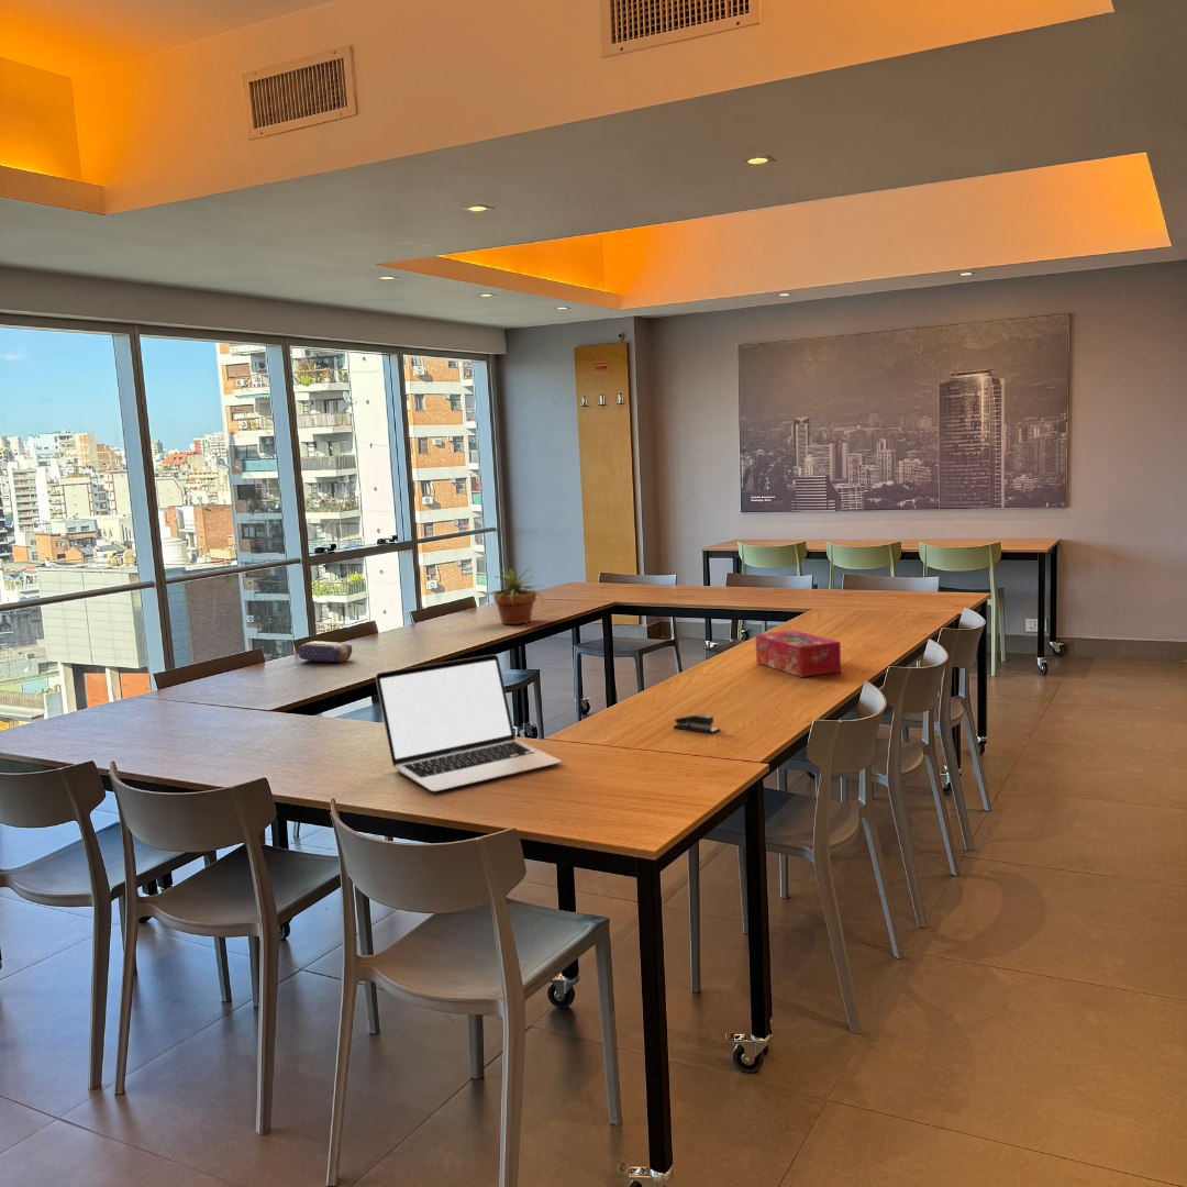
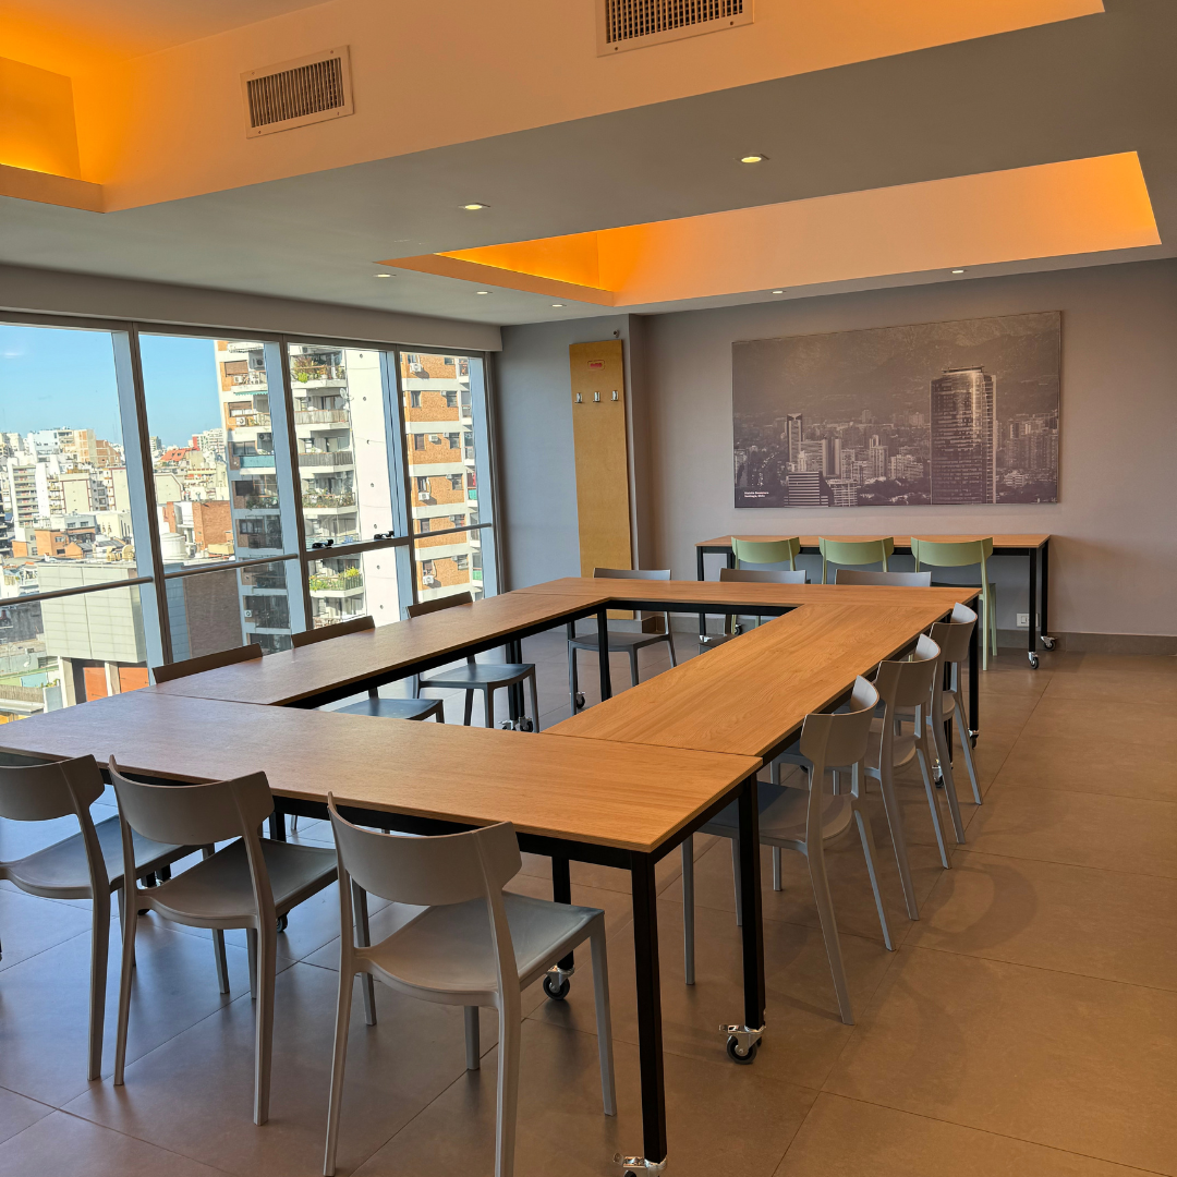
- stapler (696, 722)
- laptop (467, 718)
- potted plant (513, 595)
- pencil case (324, 651)
- tissue box (797, 652)
